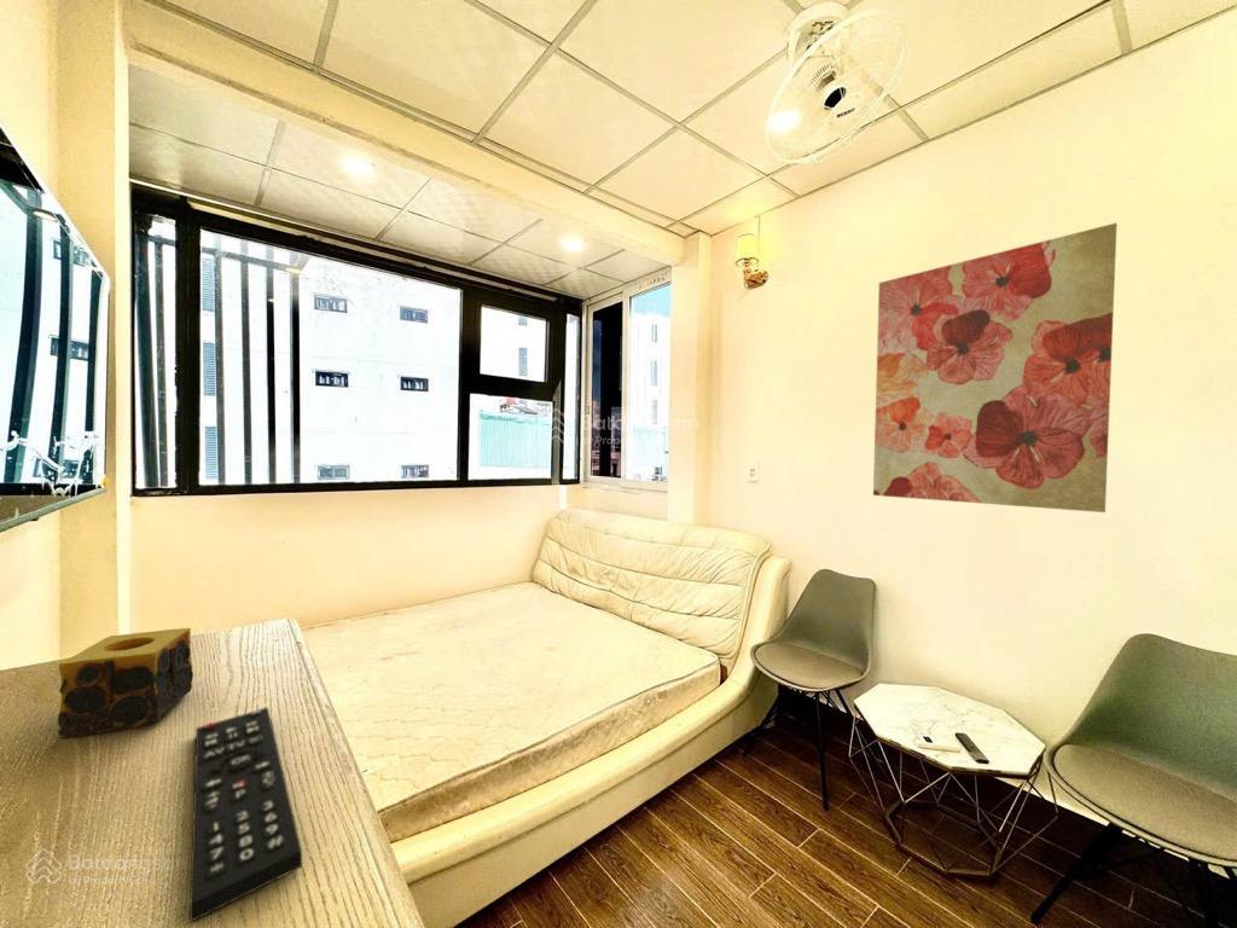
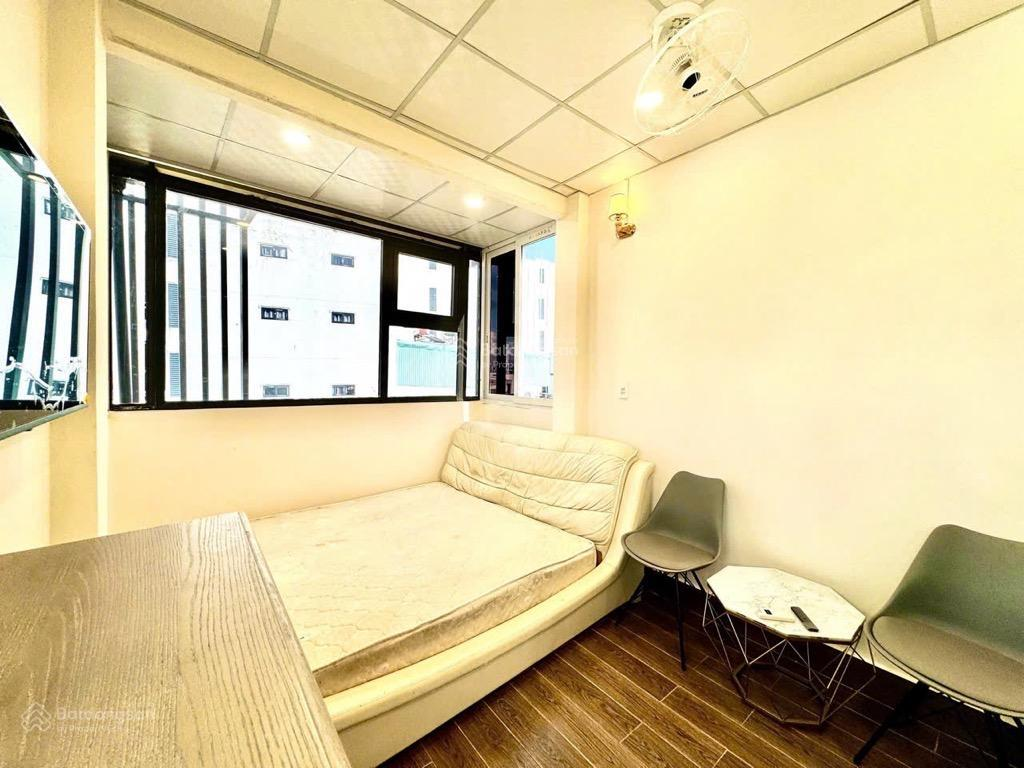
- remote control (239, 782)
- candle (132, 678)
- wall art (976, 381)
